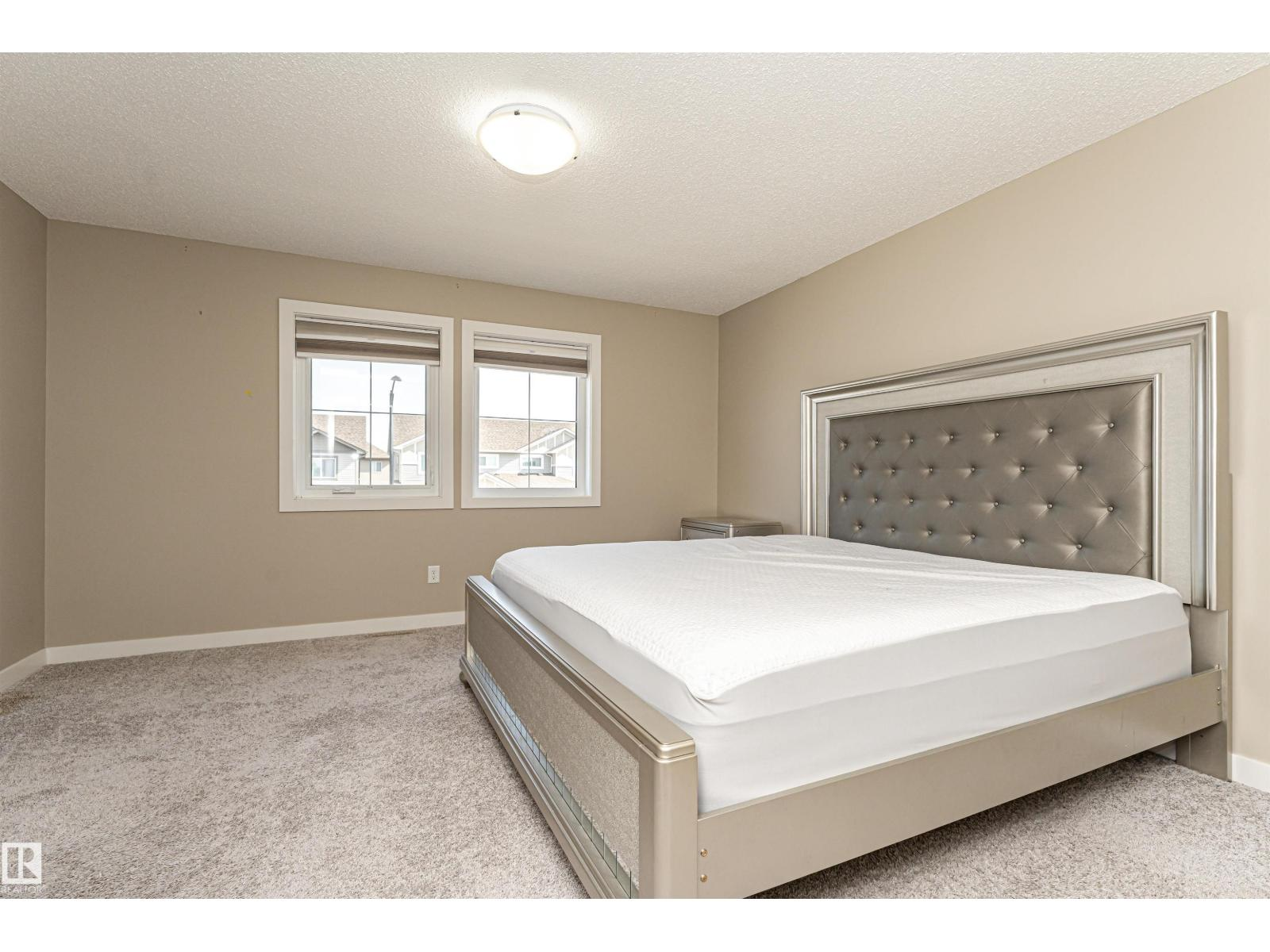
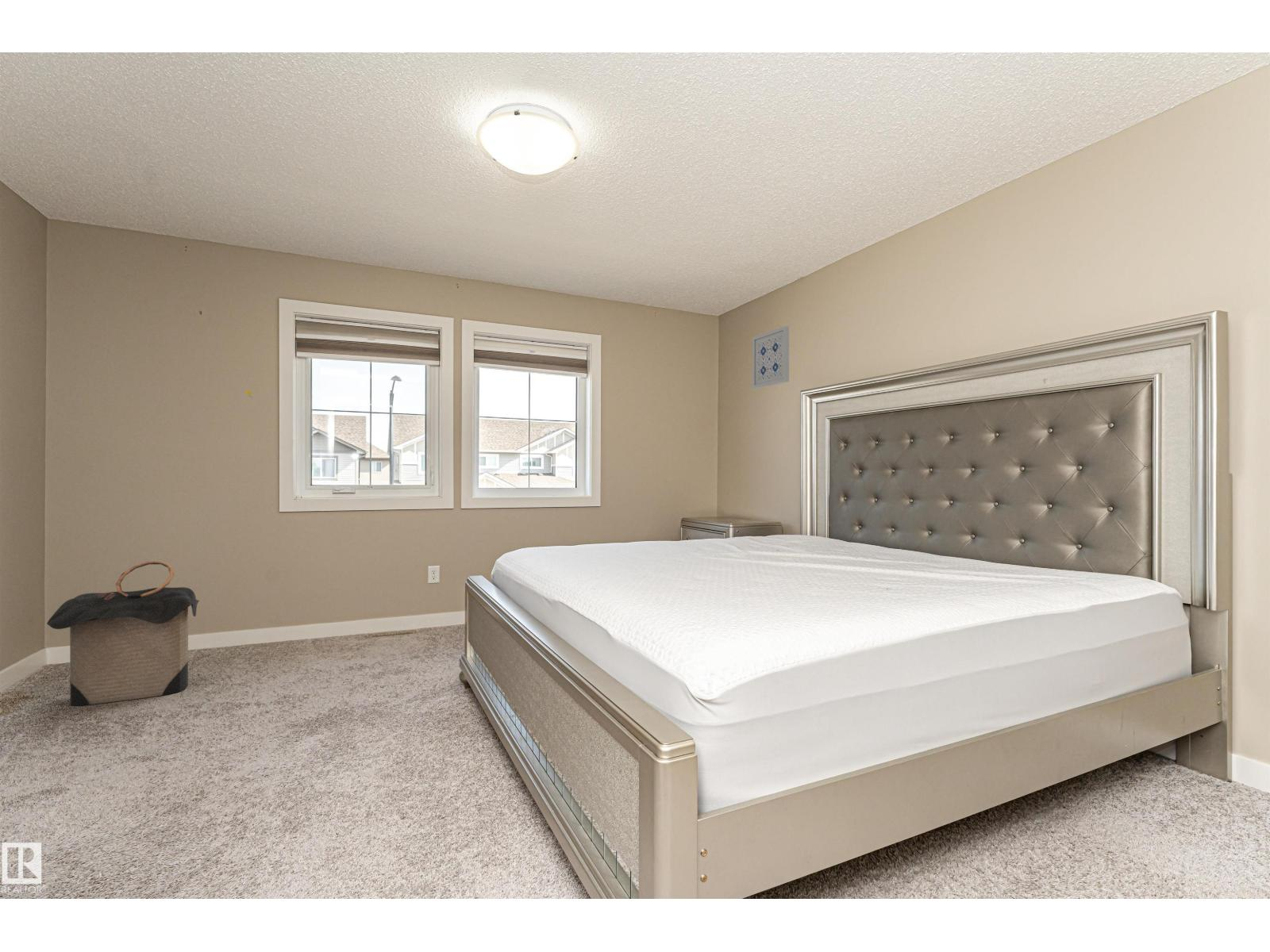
+ wall art (770, 359)
+ laundry hamper (128, 629)
